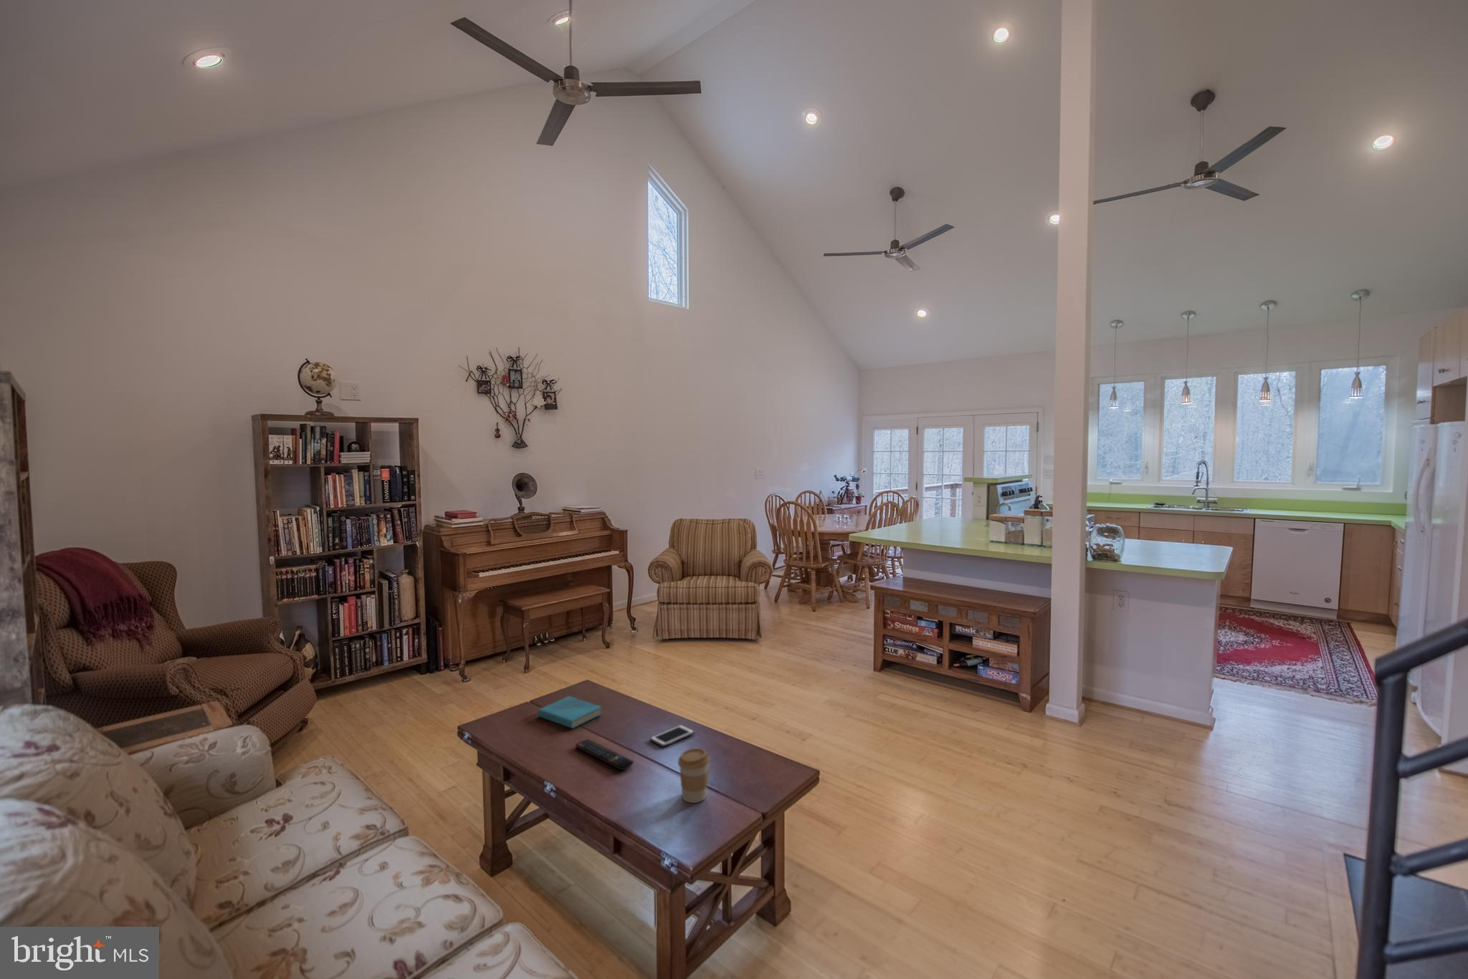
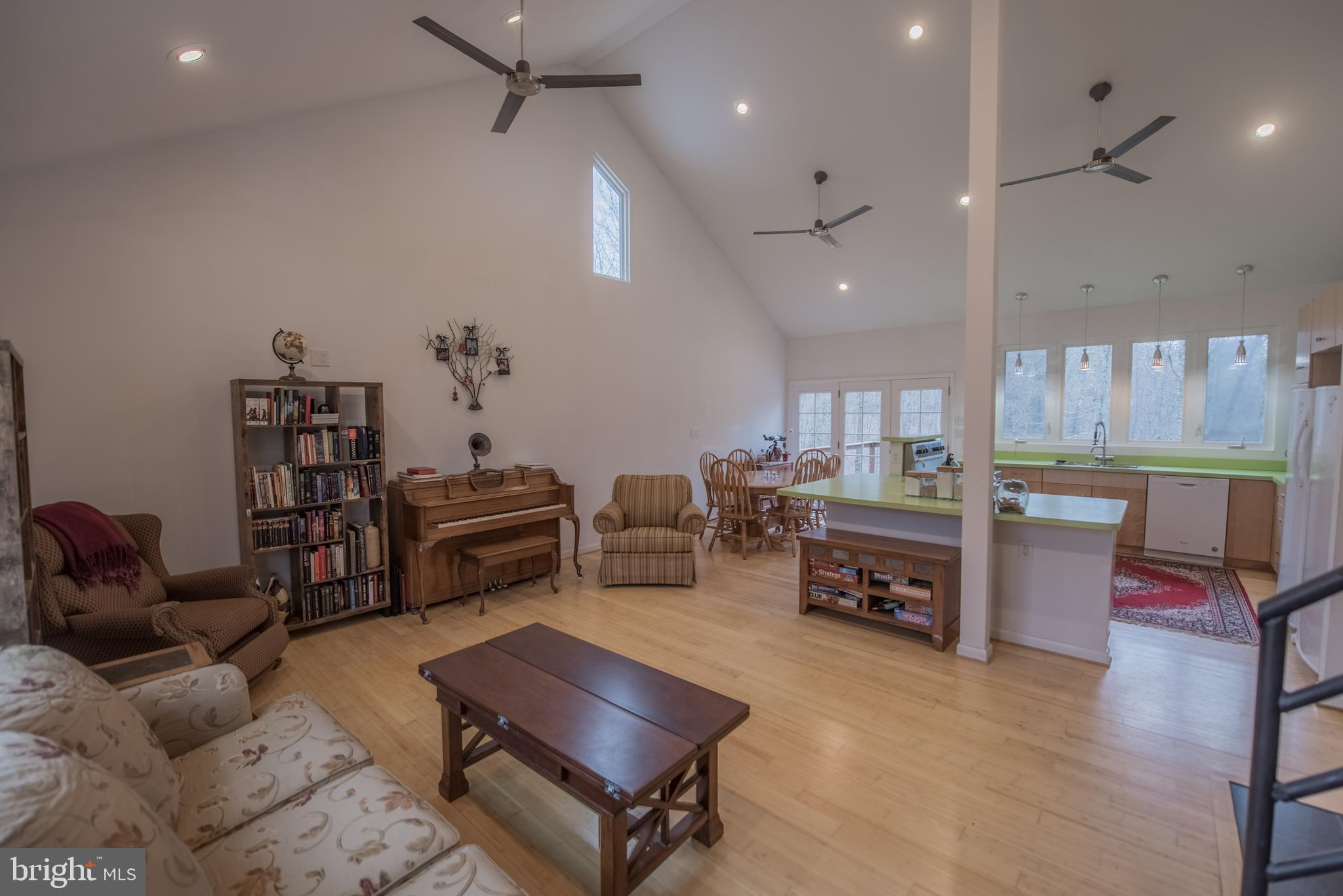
- book (569, 712)
- cell phone (672, 735)
- coffee cup (694, 775)
- remote control (602, 754)
